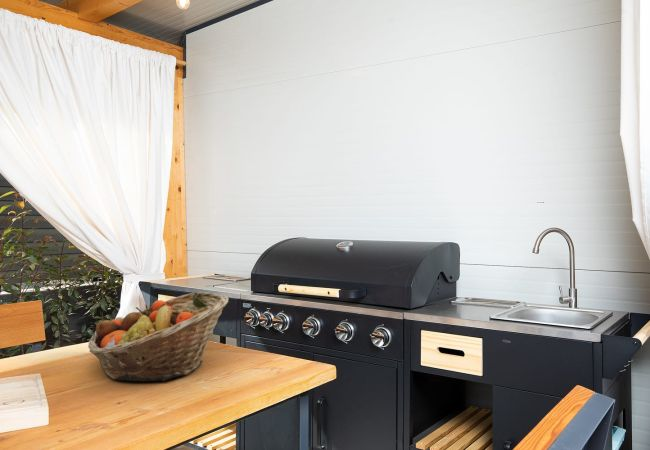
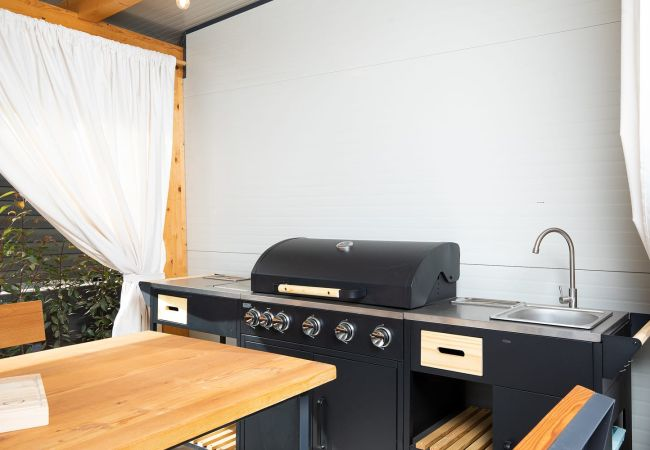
- fruit basket (159, 331)
